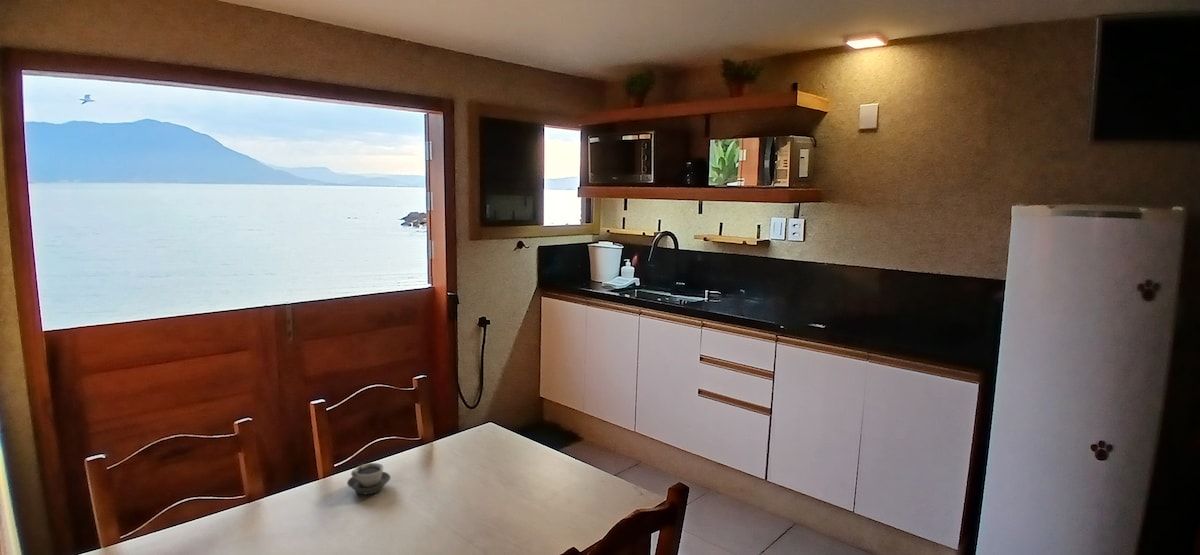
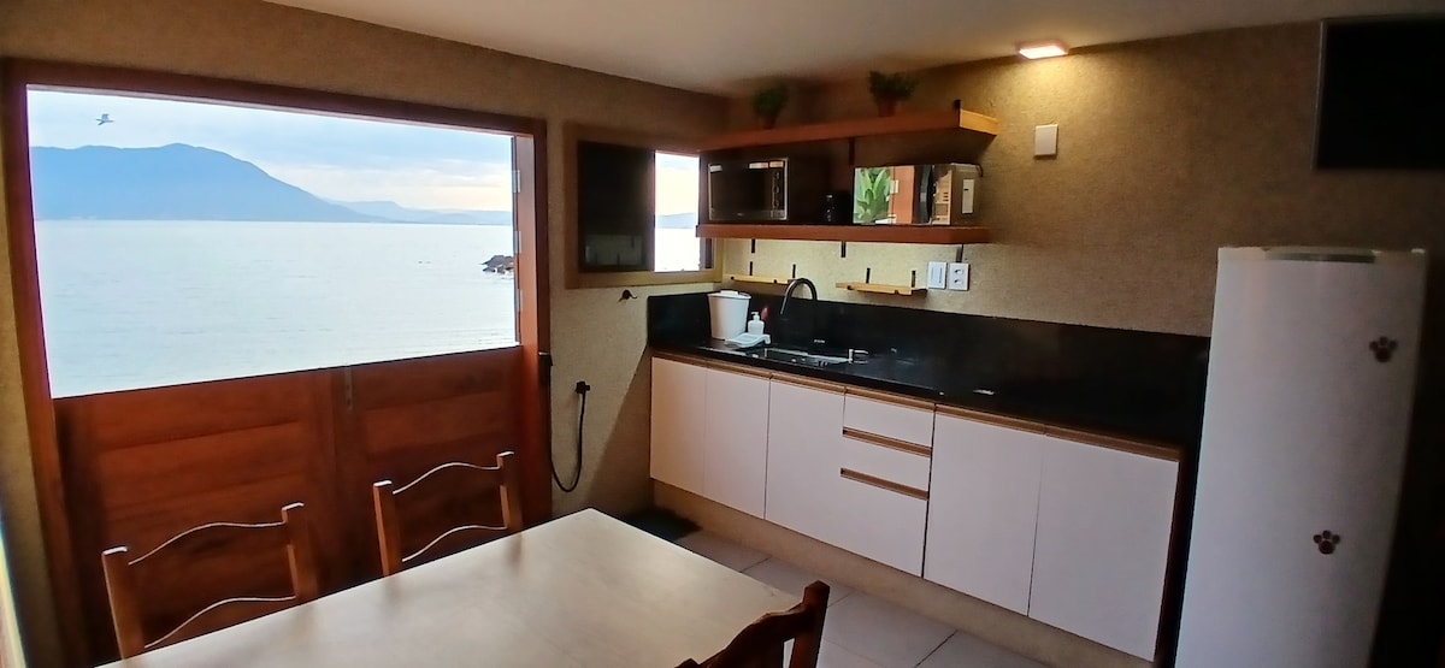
- cup (369, 478)
